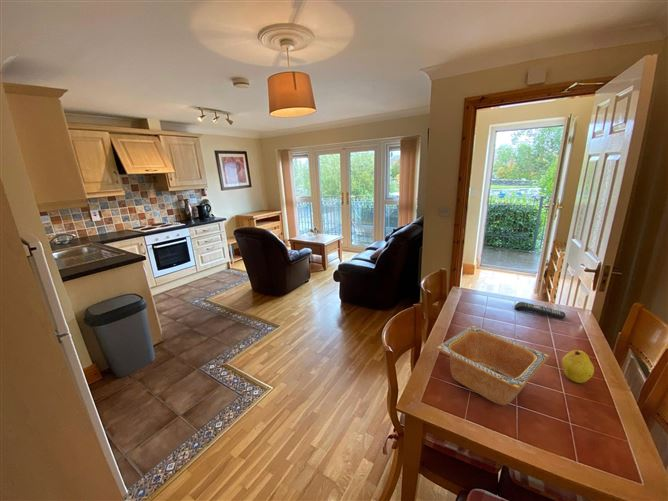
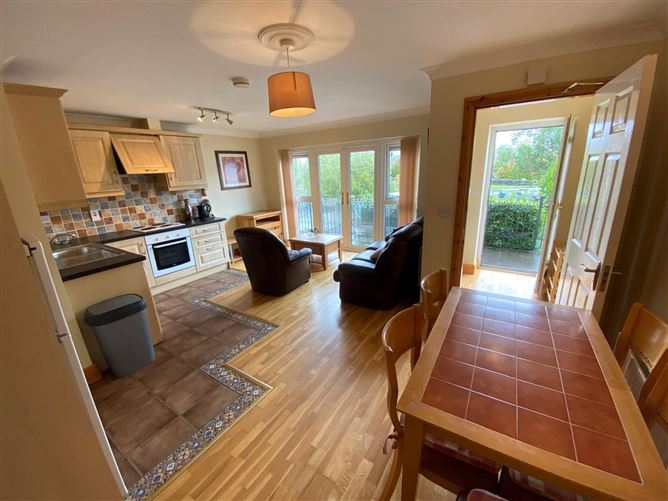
- fruit (577, 365)
- remote control (539, 309)
- serving bowl (489, 366)
